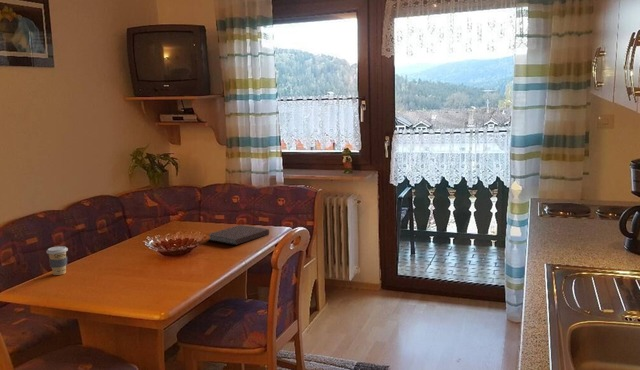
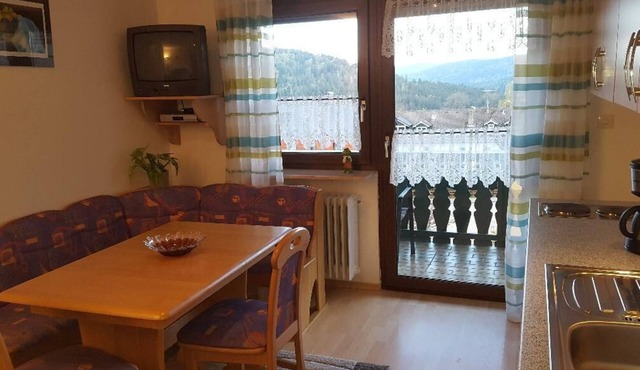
- notebook (238, 234)
- coffee cup (58, 260)
